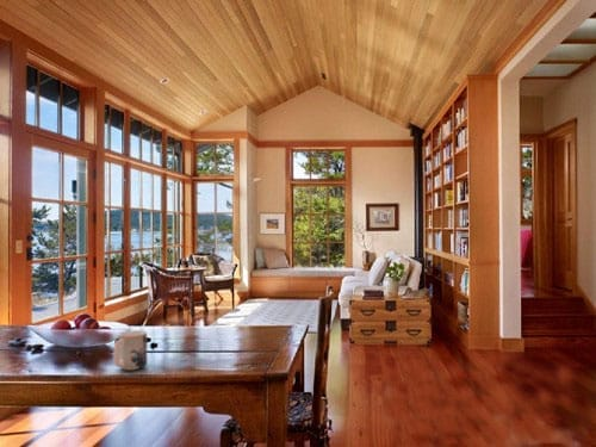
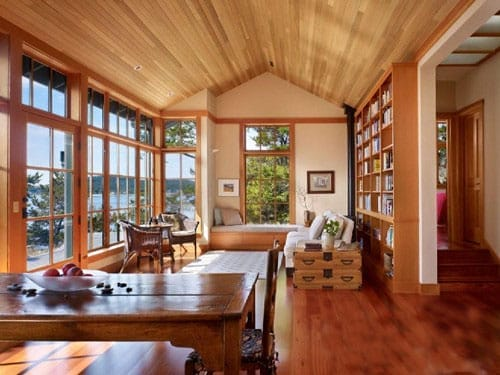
- mug (131, 350)
